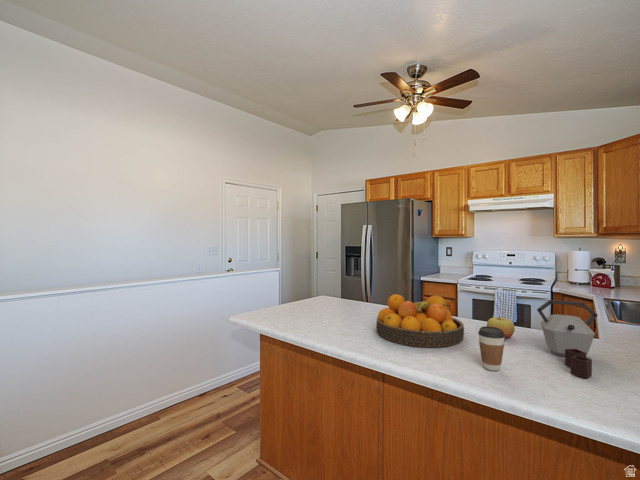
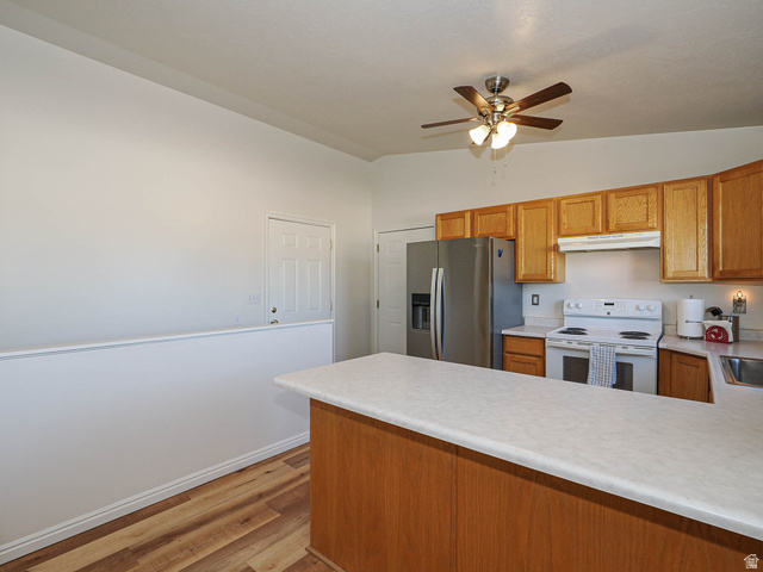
- fruit bowl (418, 314)
- kettle (571, 333)
- apple (500, 326)
- coffee cup (491, 348)
